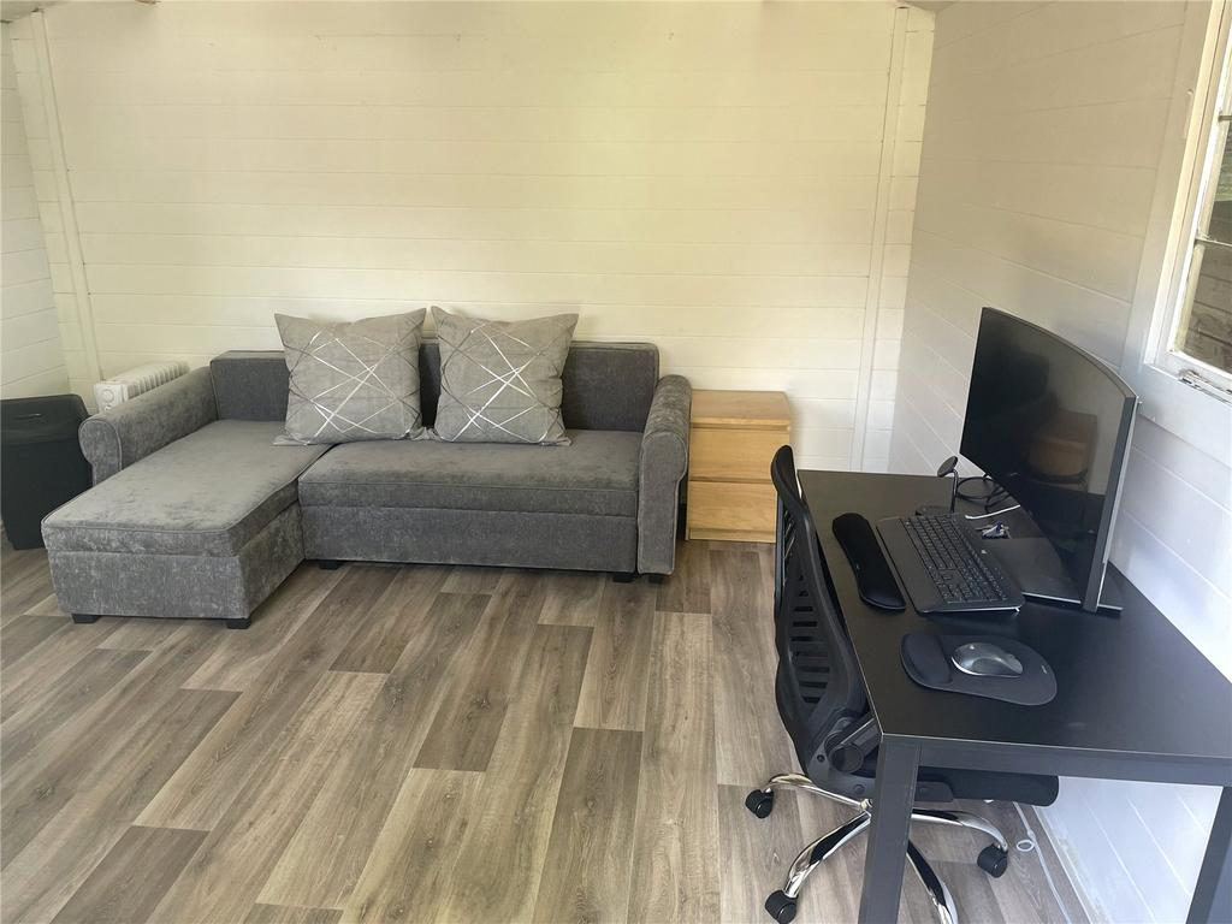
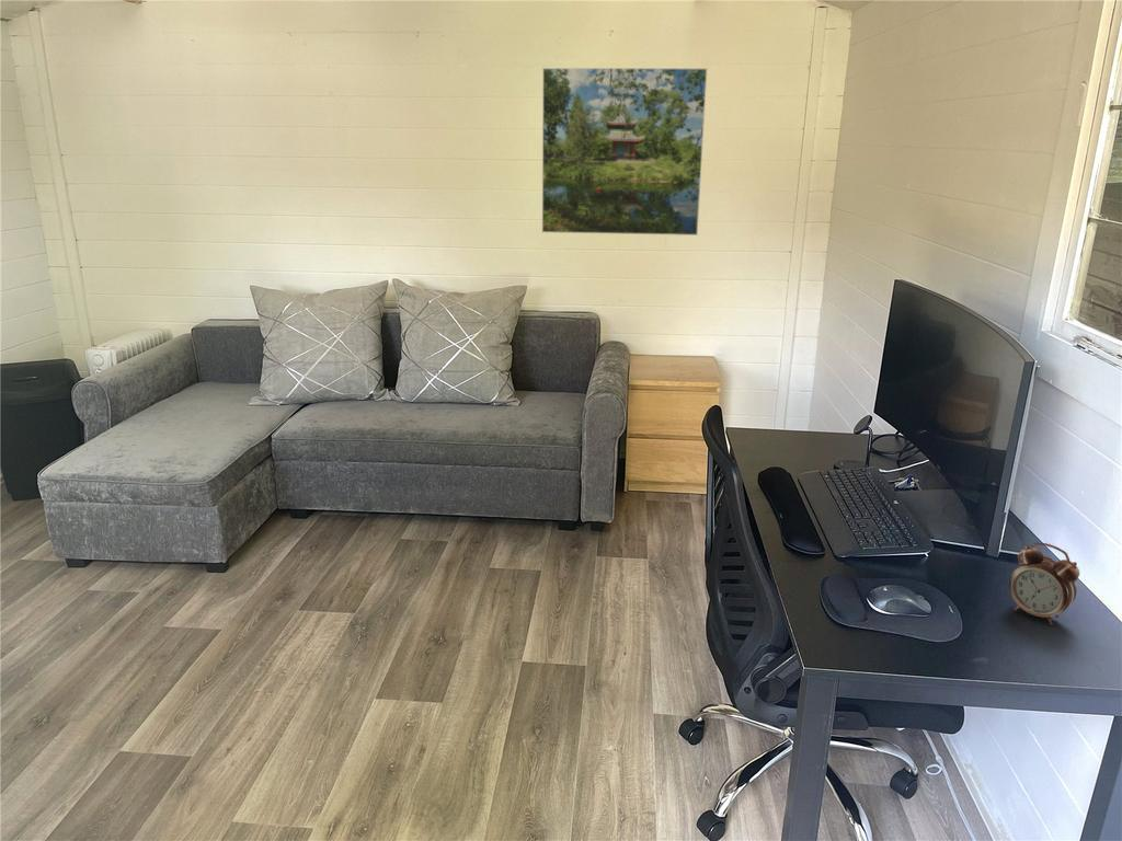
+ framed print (621, 153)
+ alarm clock (1044, 580)
